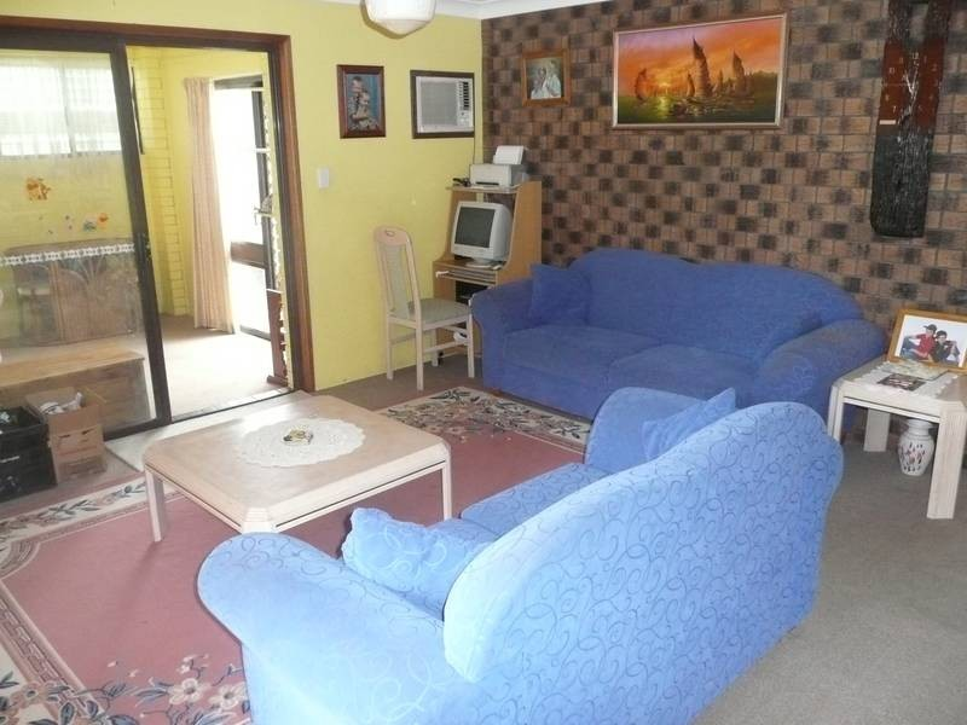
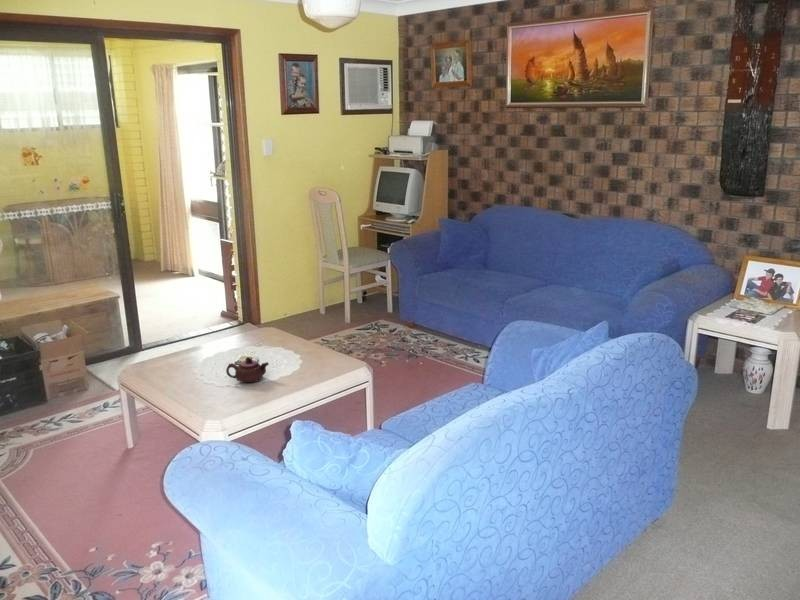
+ teapot (247, 368)
